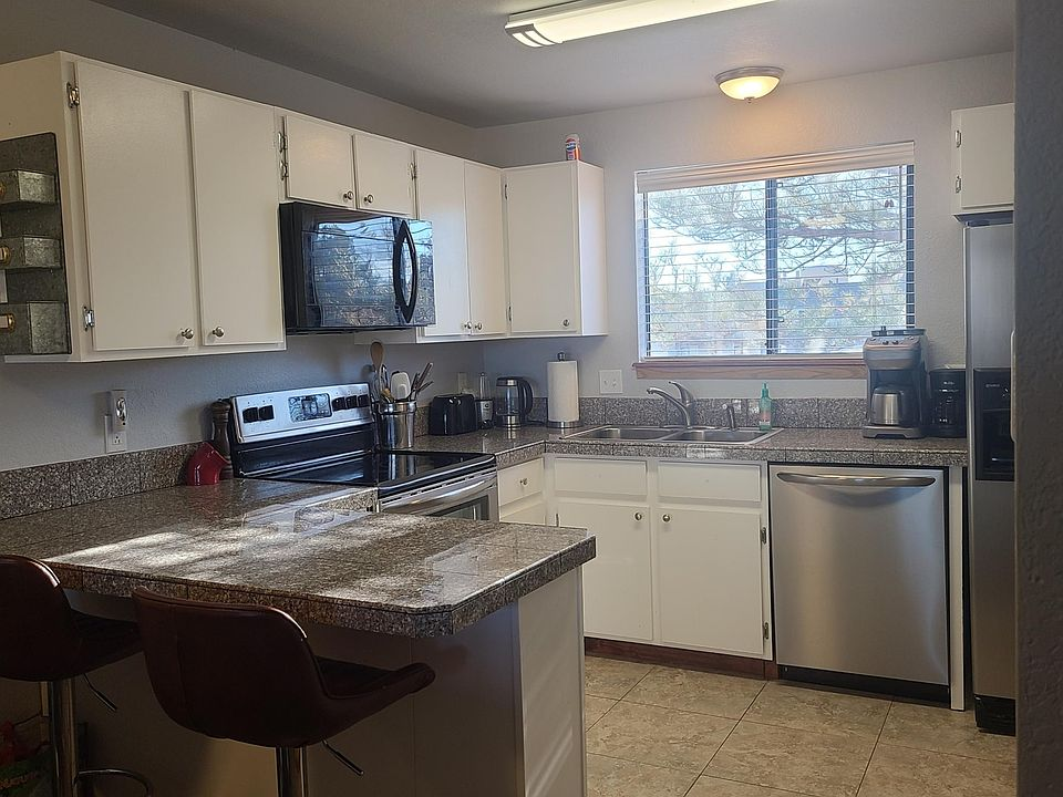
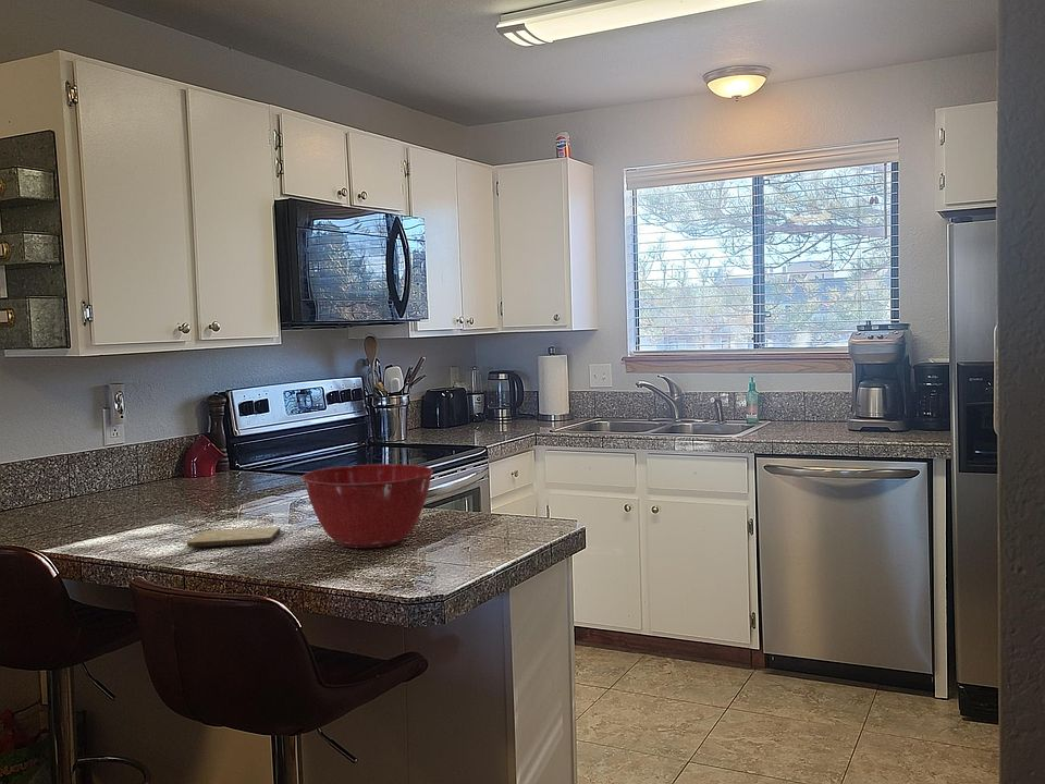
+ mixing bowl (369, 506)
+ cutting board (235, 536)
